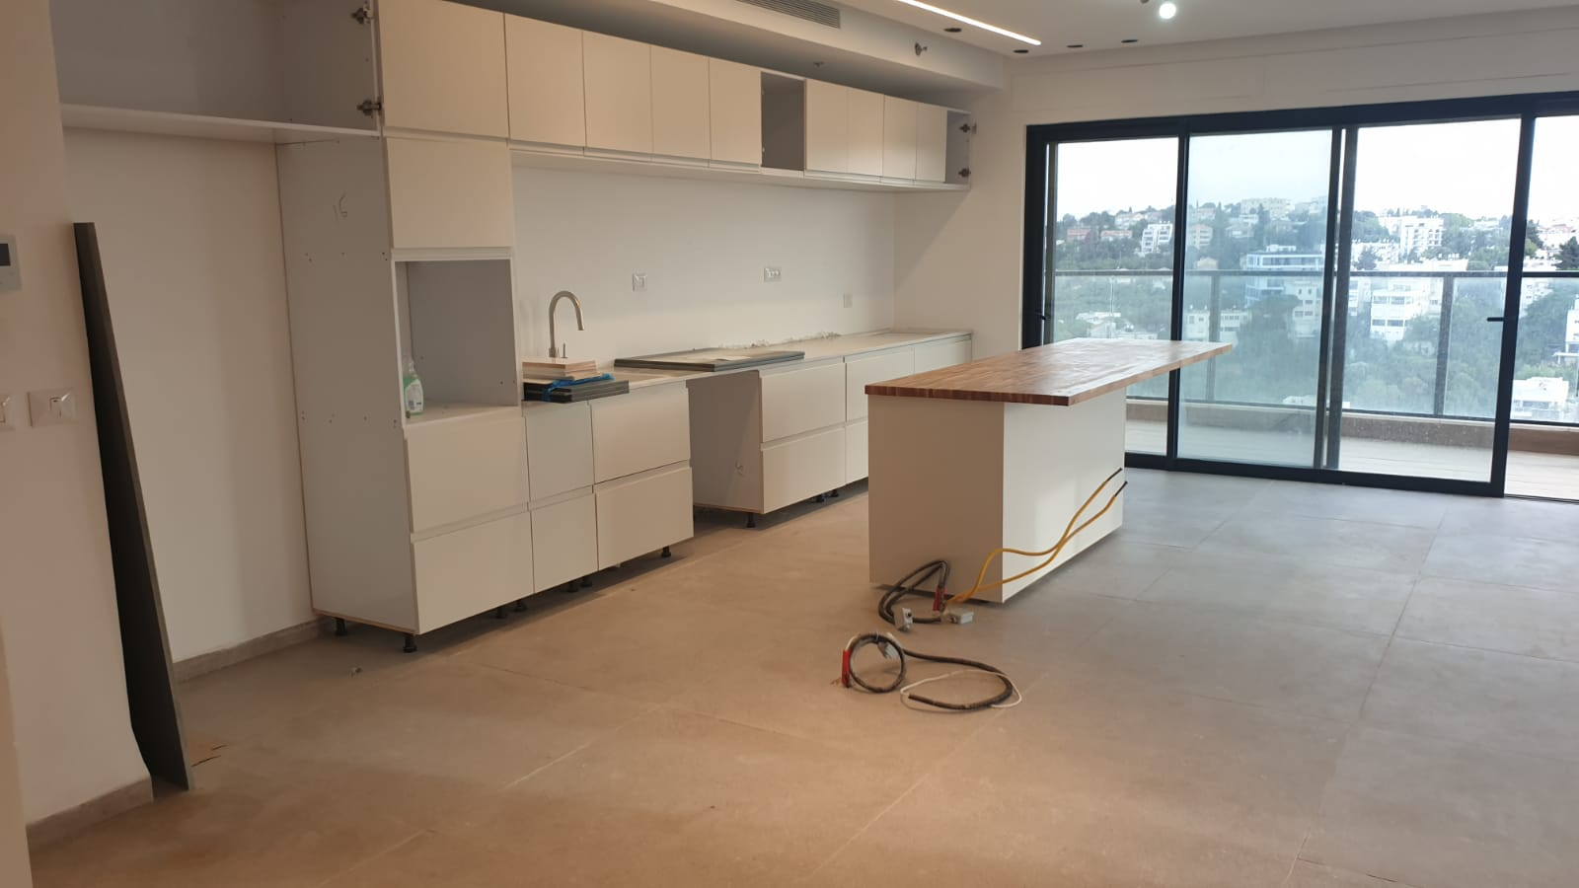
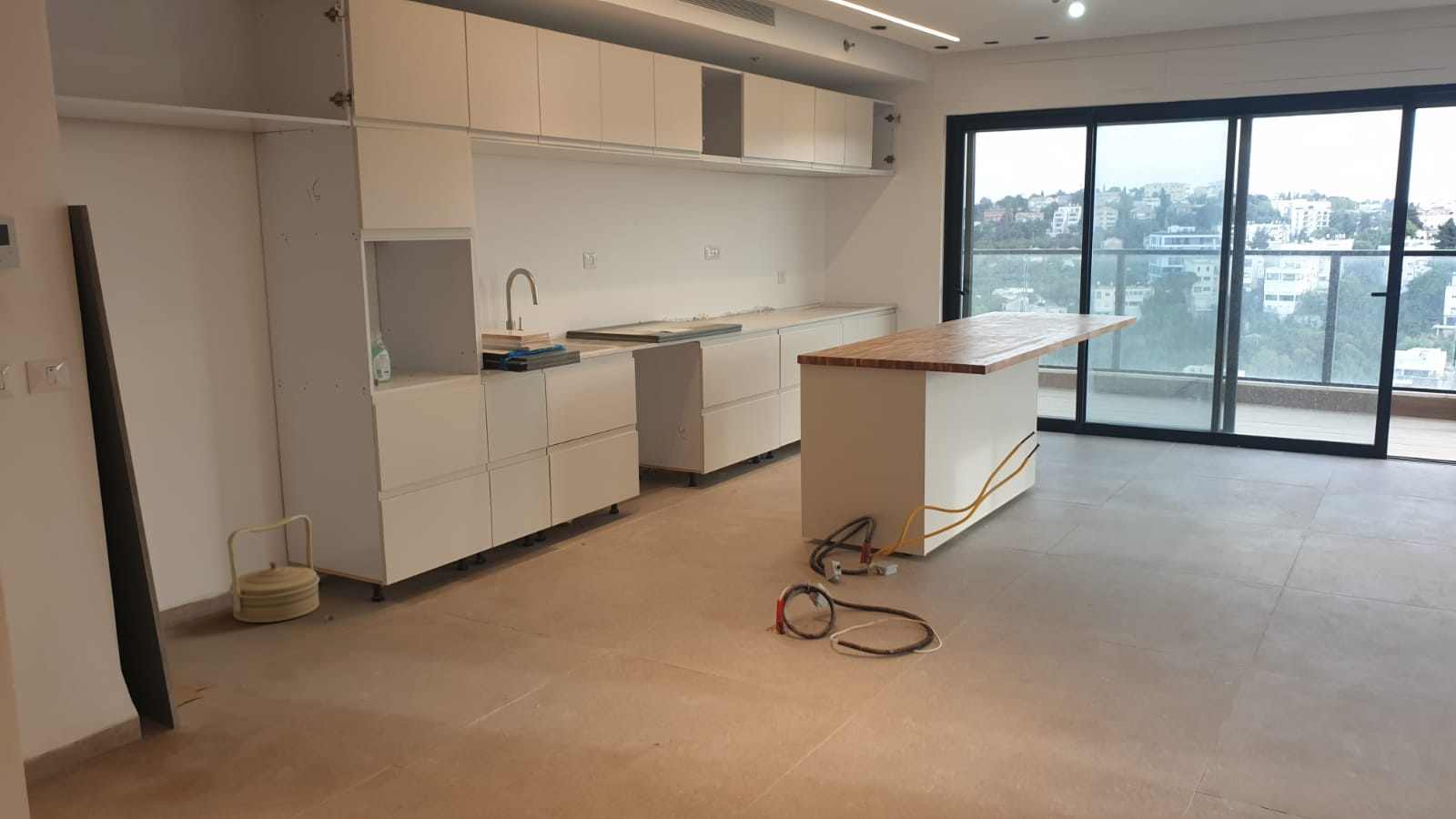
+ basket (273, 566)
